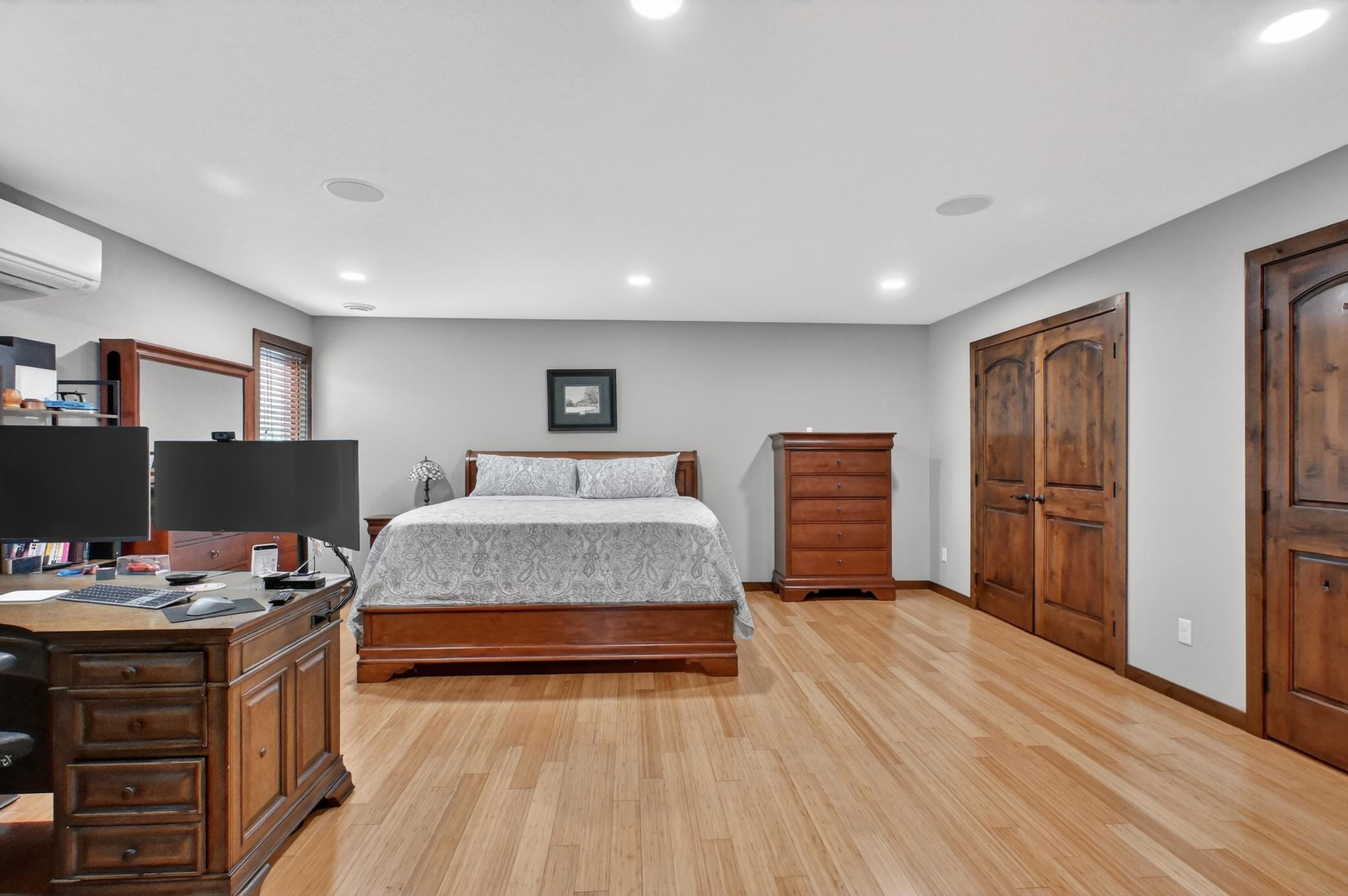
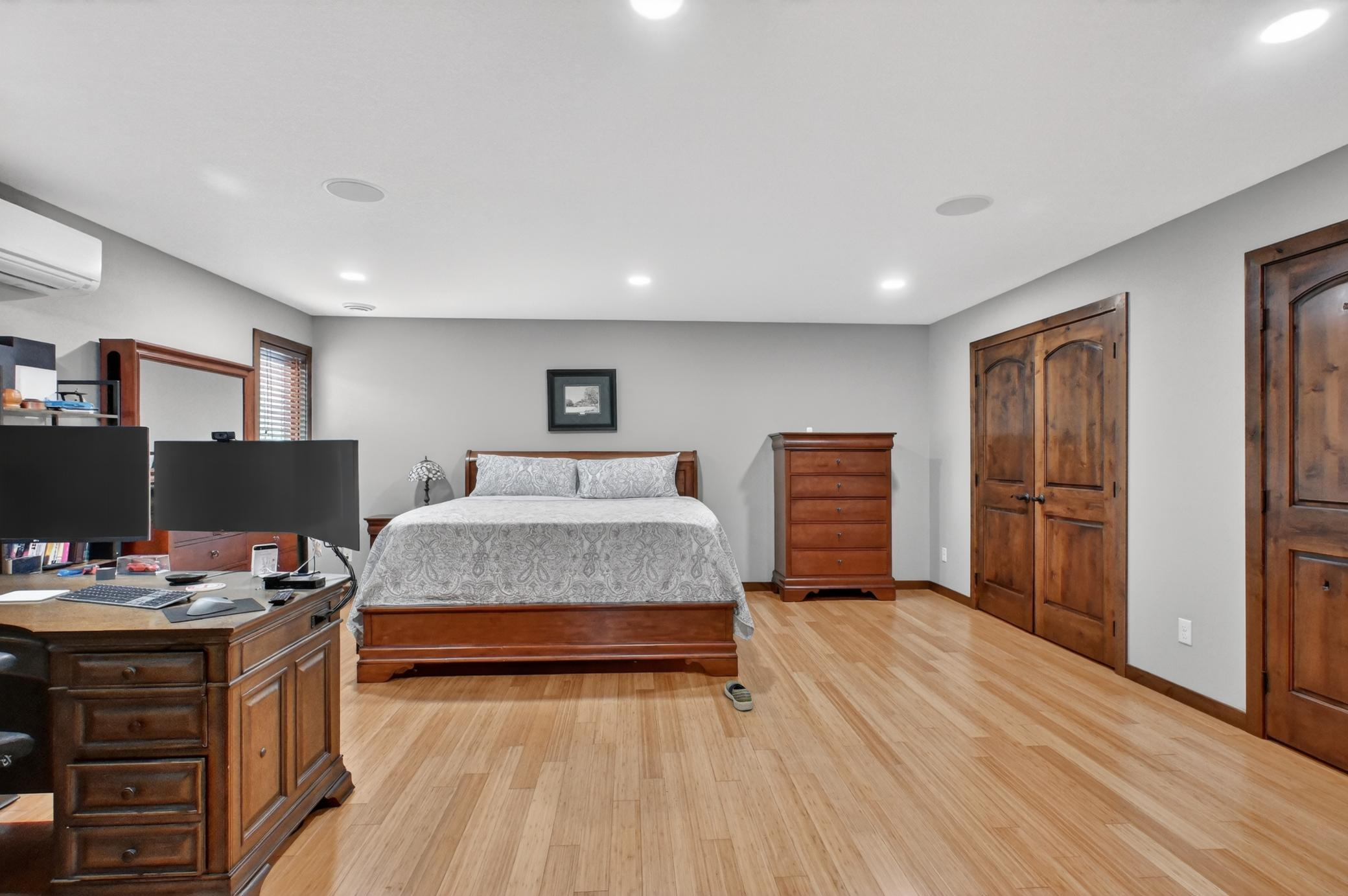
+ shoe (738, 690)
